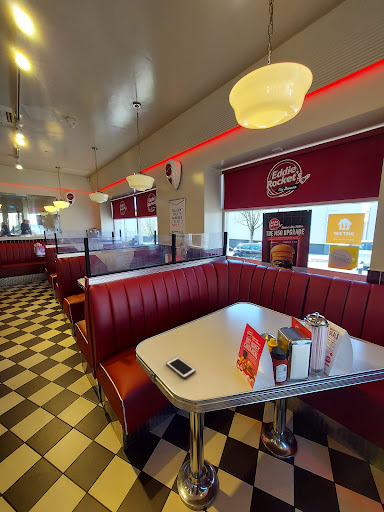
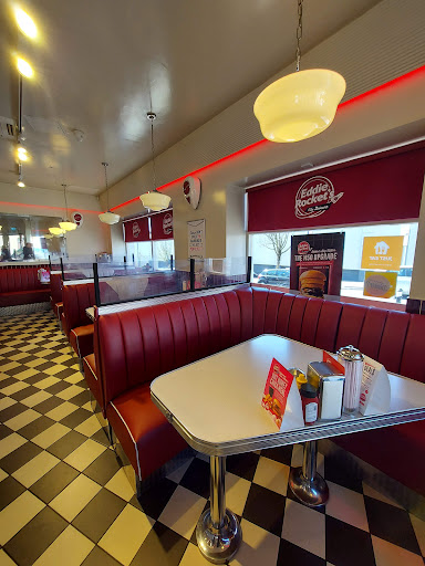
- cell phone (180, 366)
